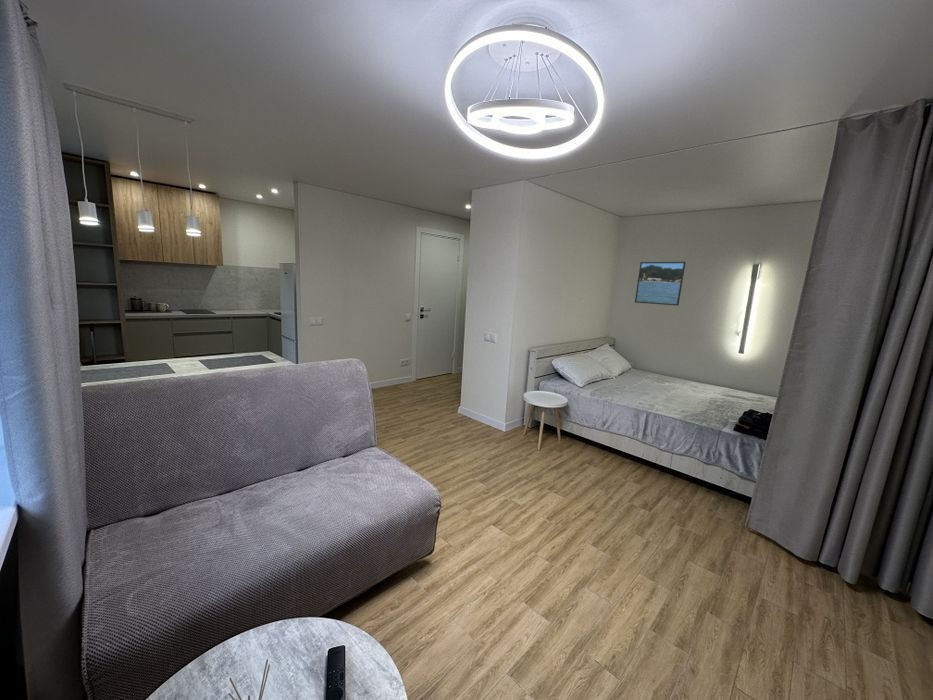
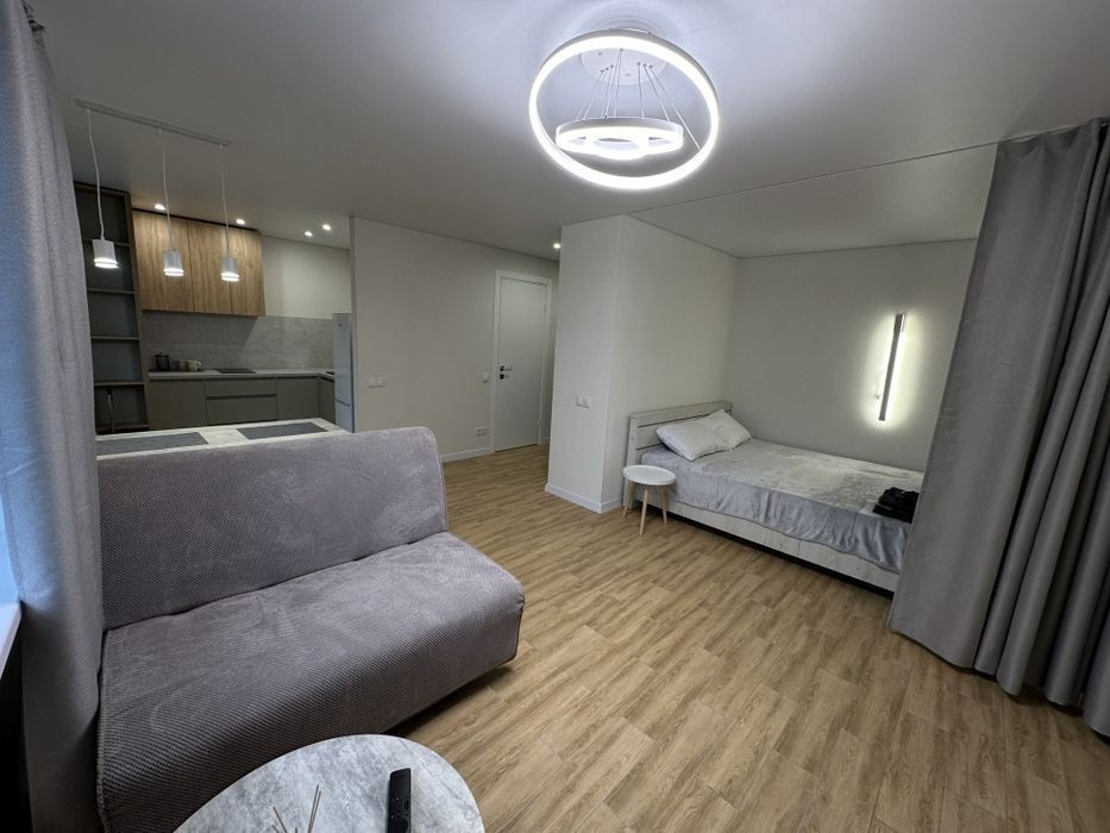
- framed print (658, 283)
